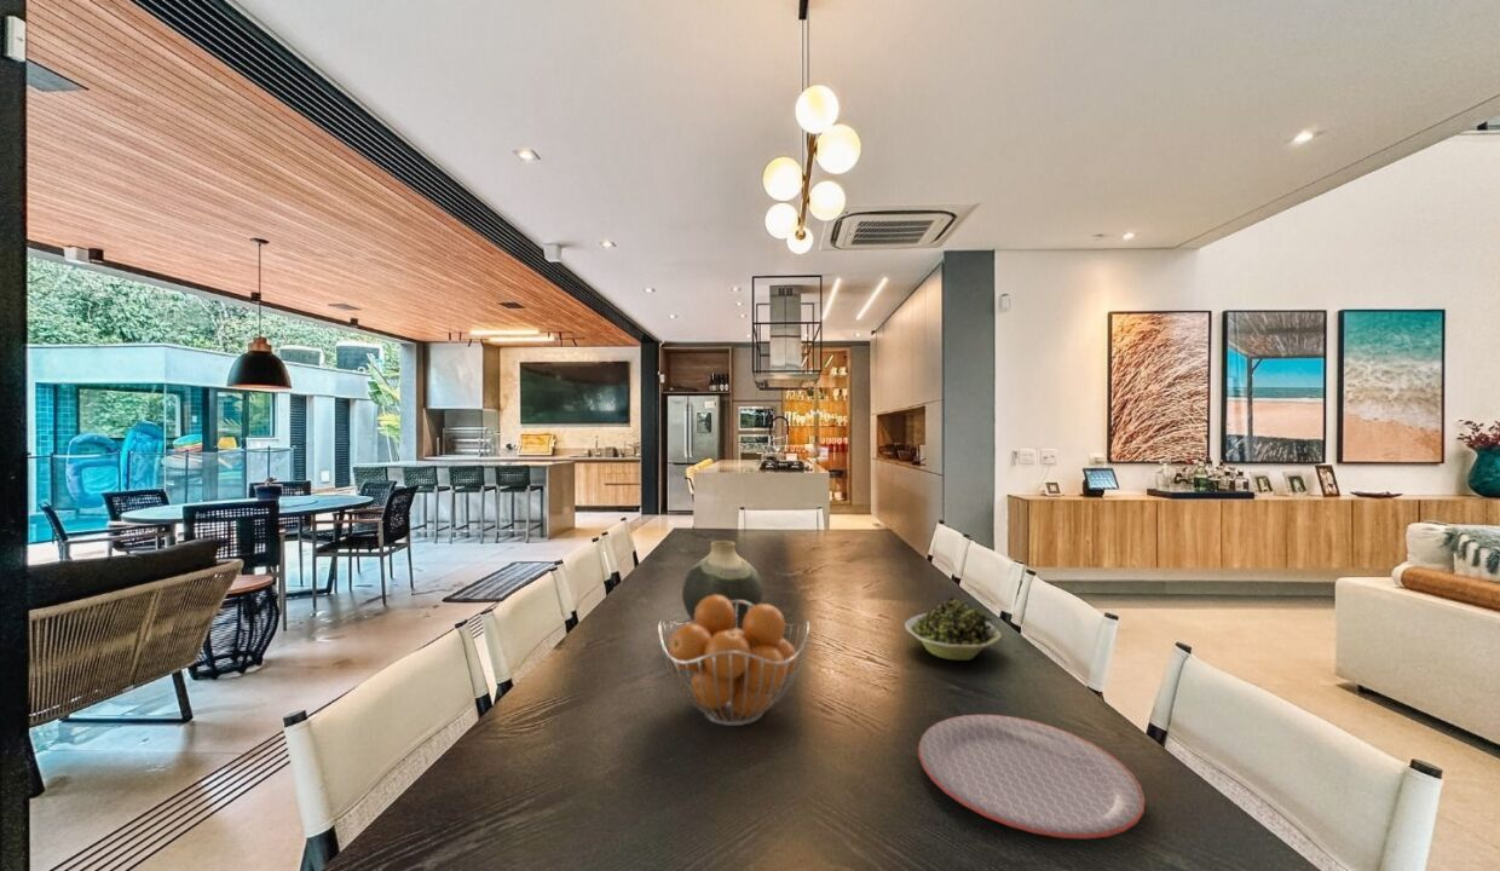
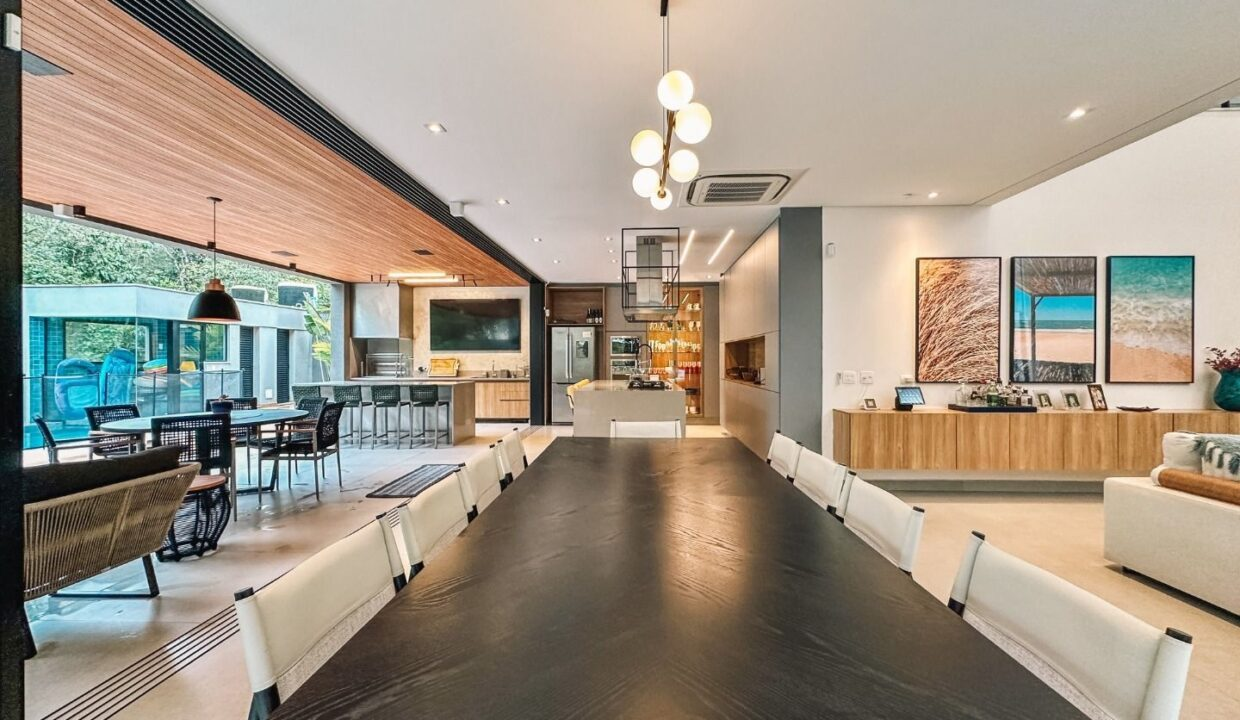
- bowl (951, 625)
- plate (1022, 772)
- fruit basket (733, 656)
- vase (722, 592)
